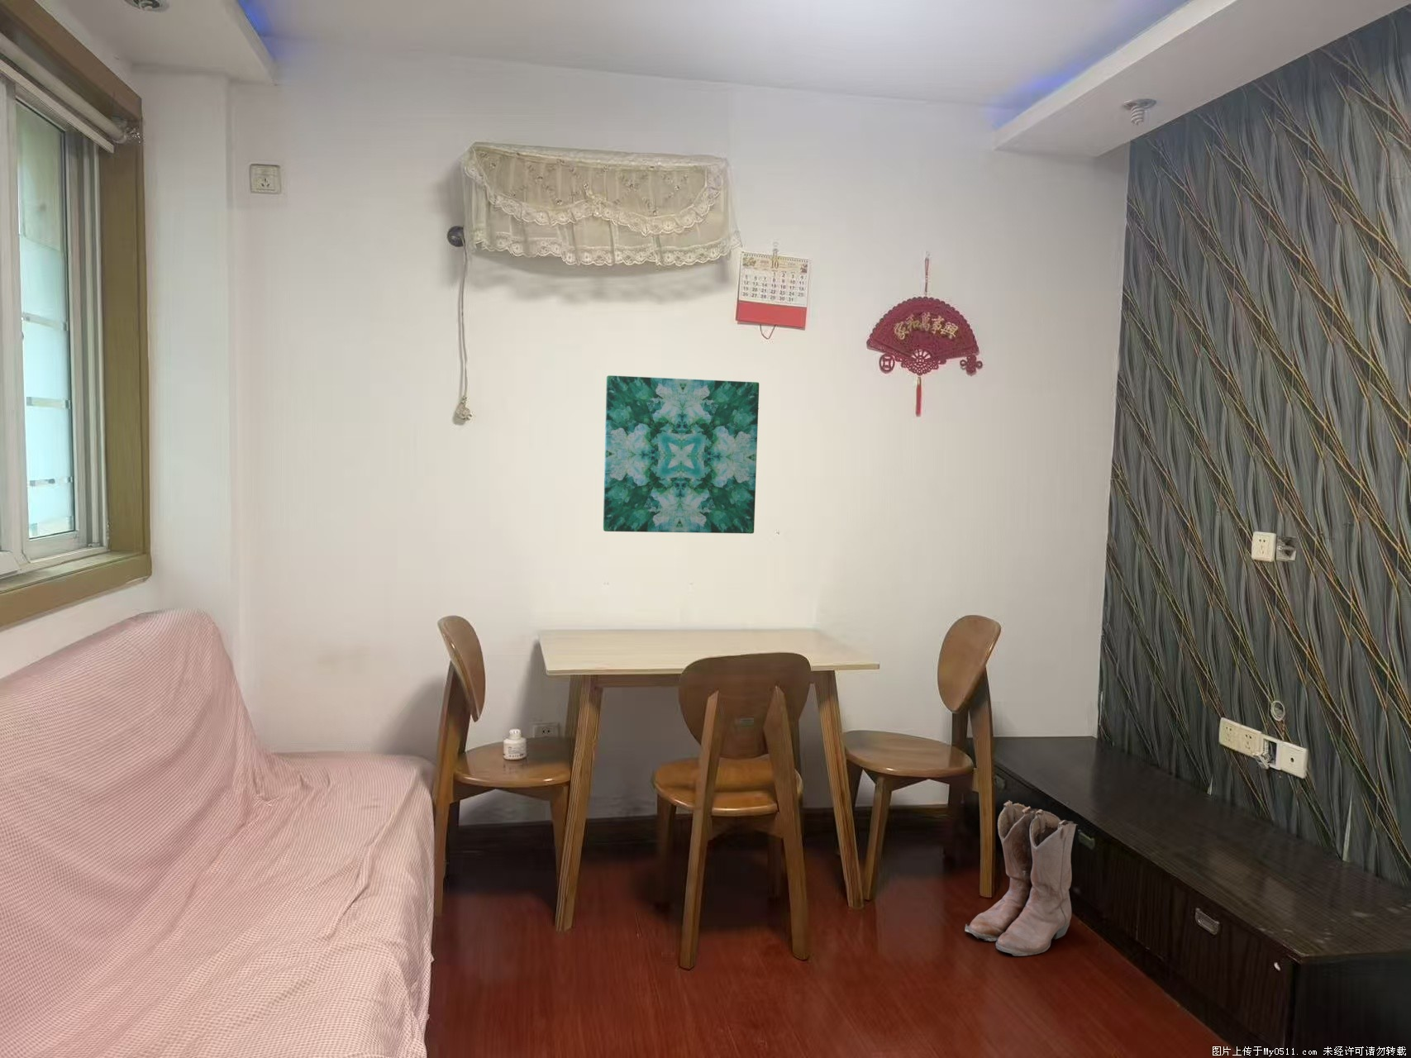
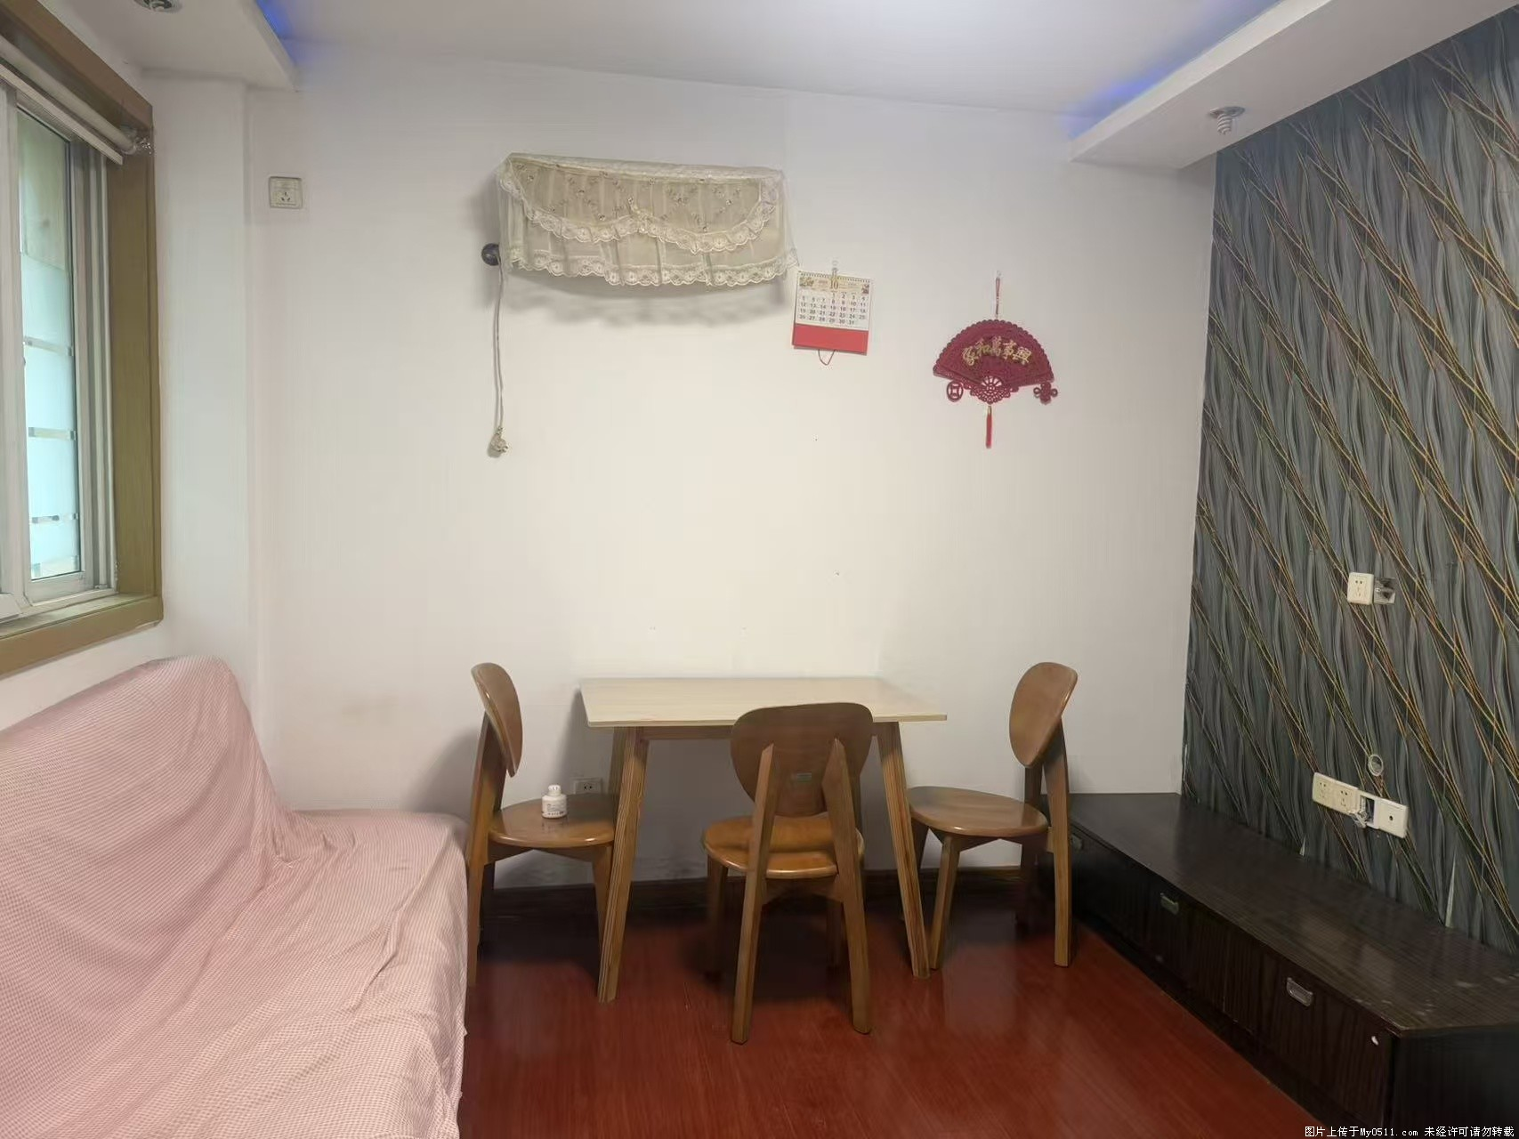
- wall art (681, 456)
- boots (1022, 872)
